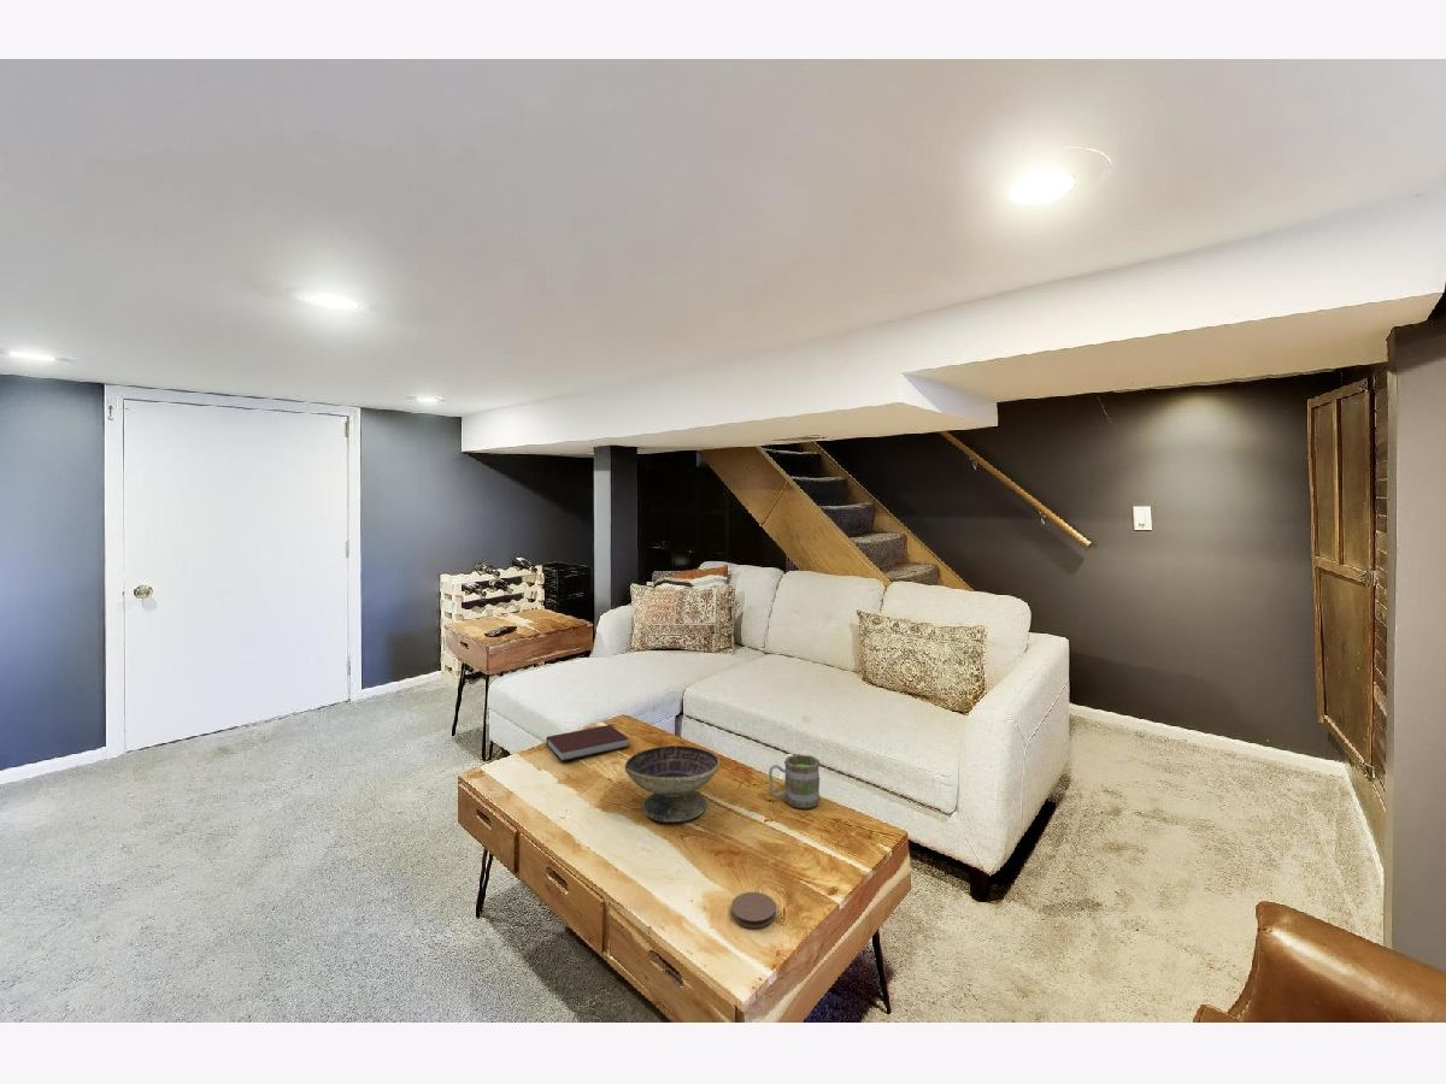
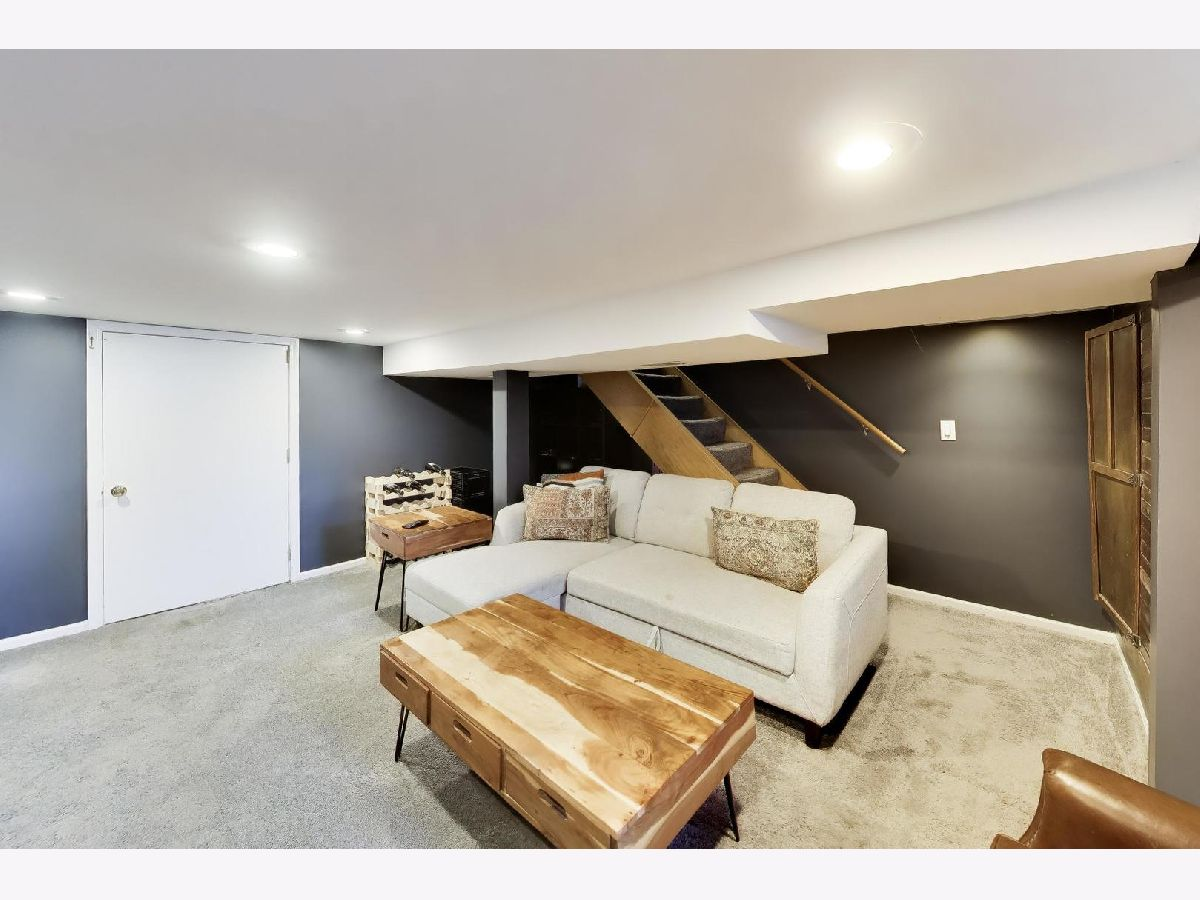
- coaster (753, 908)
- decorative bowl (672, 780)
- notebook (587, 741)
- mug (794, 780)
